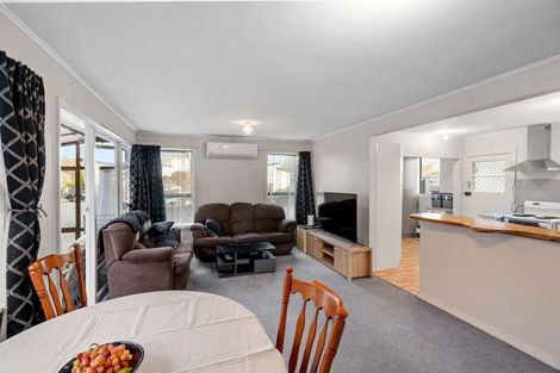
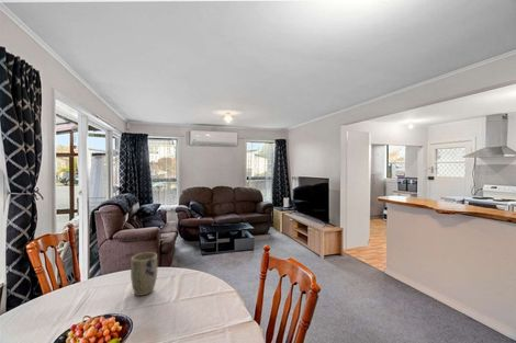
+ plant pot (144, 273)
